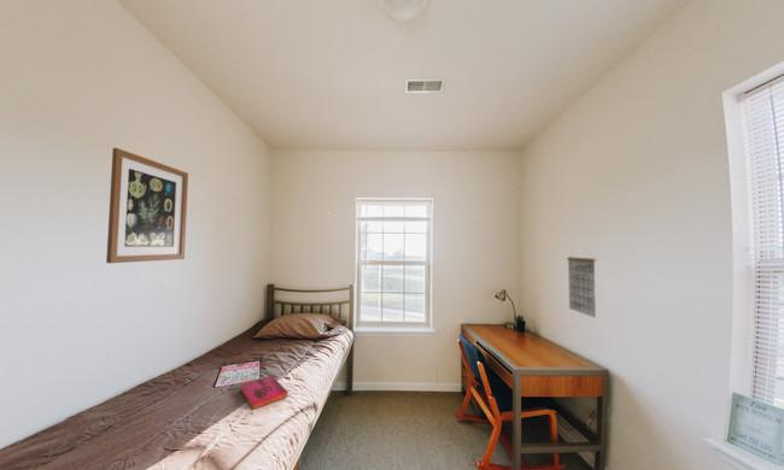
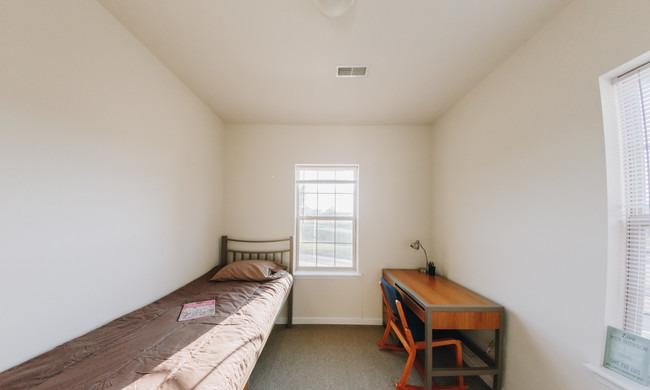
- hardback book (263, 390)
- wall art (153, 211)
- calendar (580, 278)
